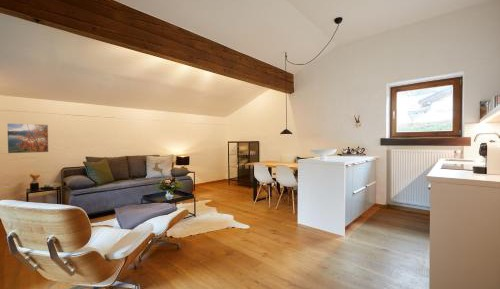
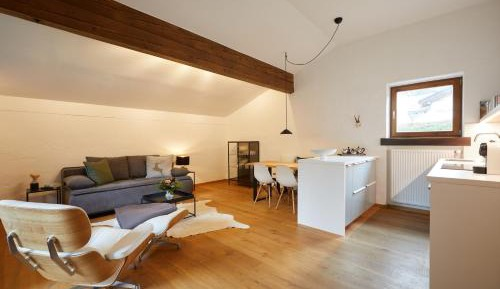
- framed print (28, 138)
